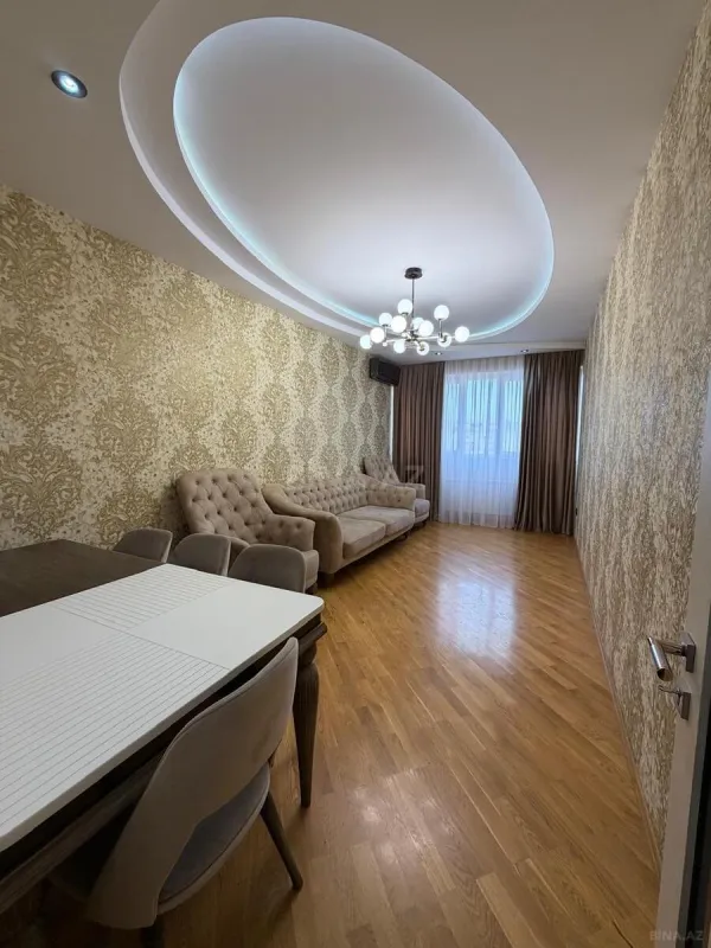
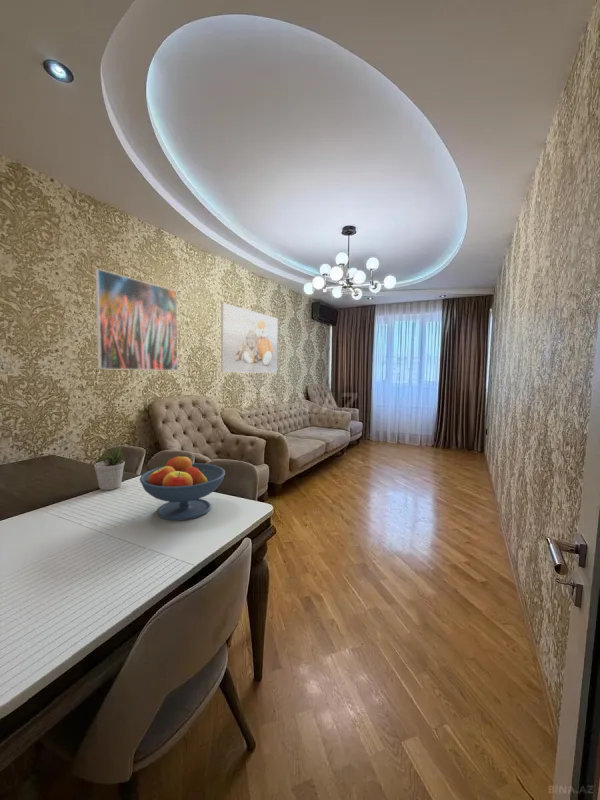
+ potted plant (110, 466)
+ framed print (252, 342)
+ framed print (141, 326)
+ fruit bowl (184, 485)
